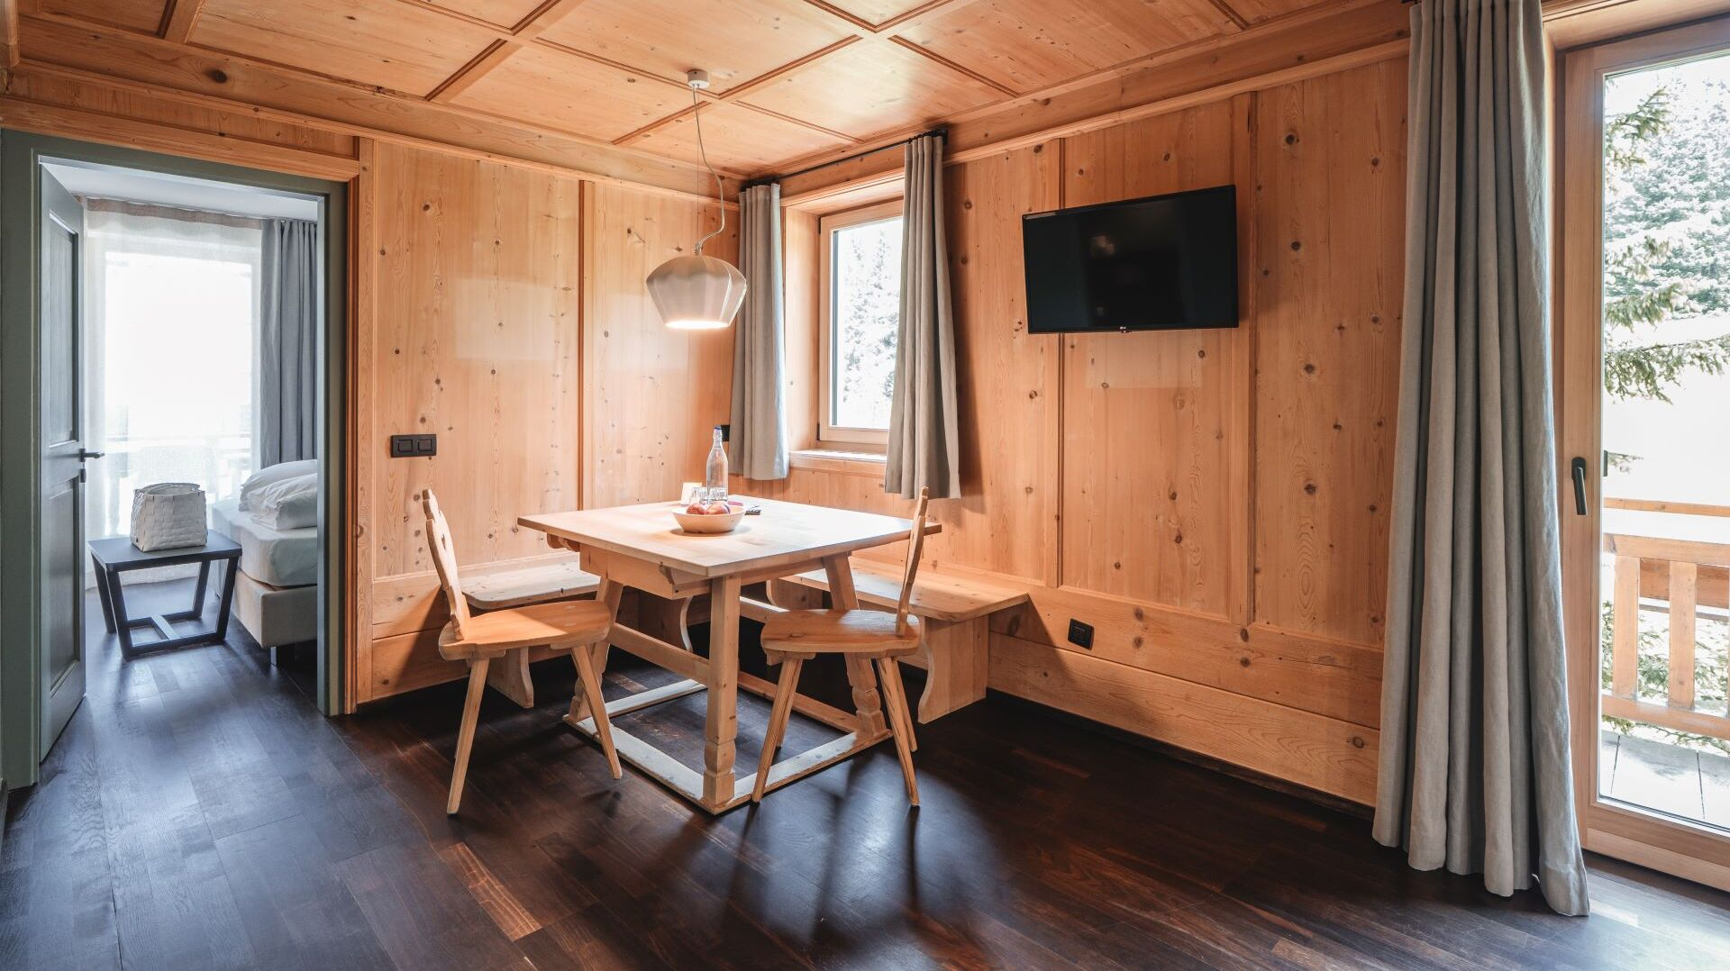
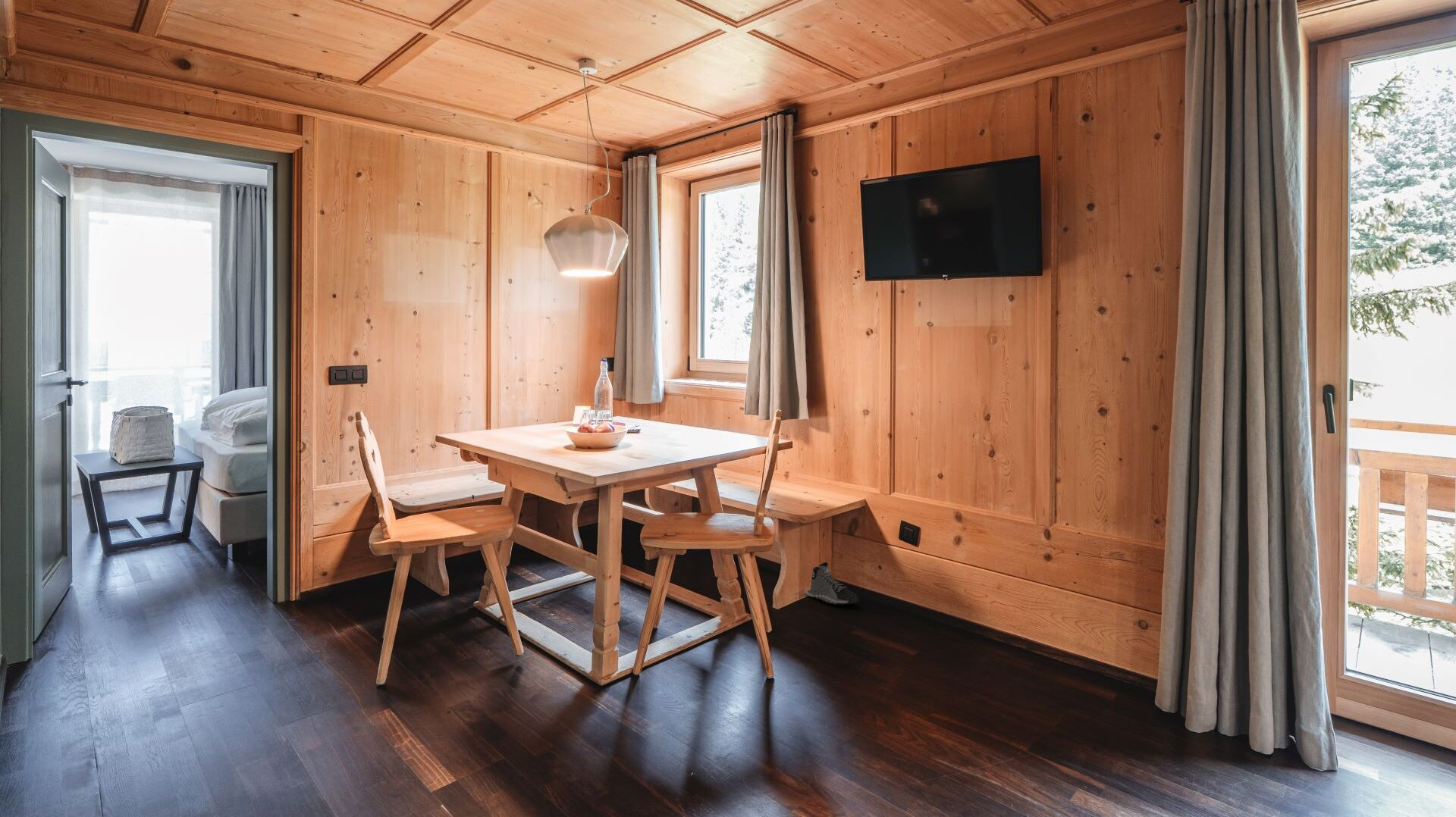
+ sneaker (830, 581)
